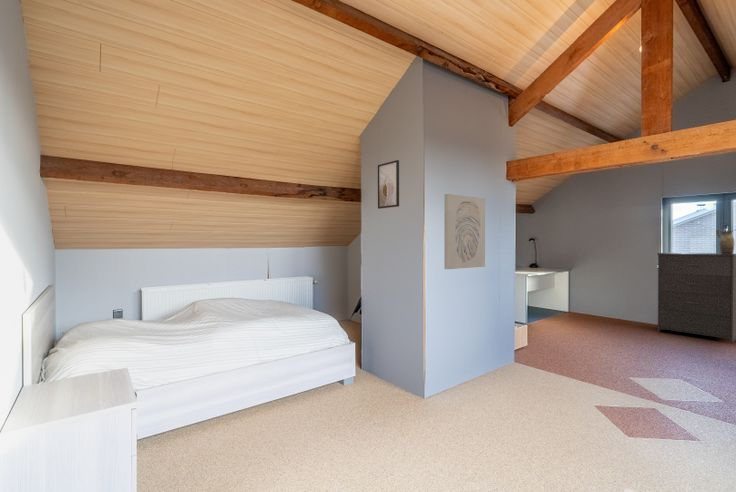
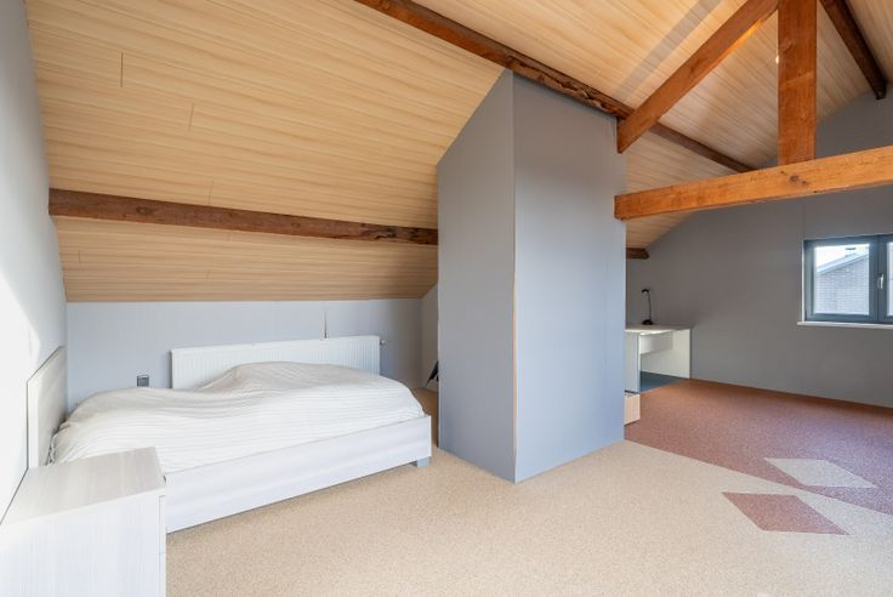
- wall art (465, 232)
- dresser (696, 294)
- ceramic jug (724, 241)
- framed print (388, 185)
